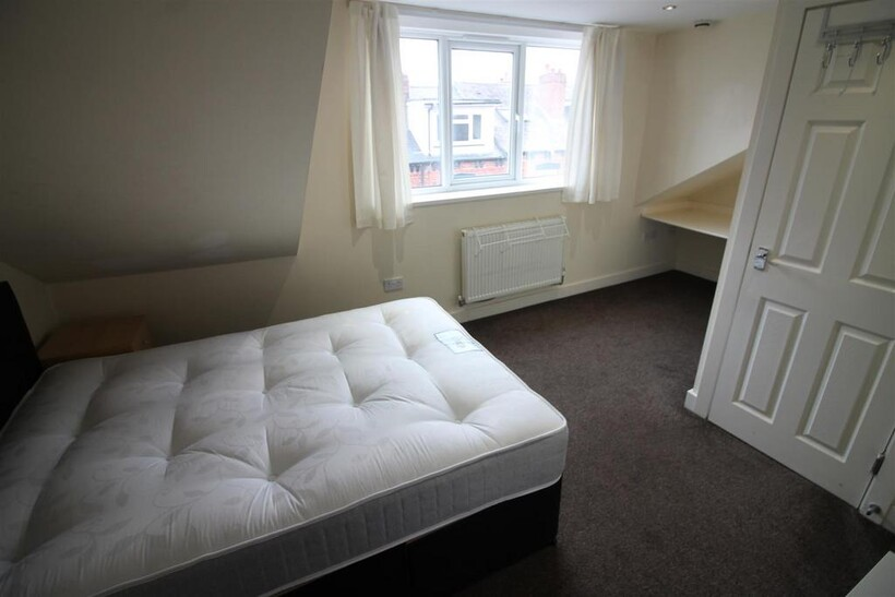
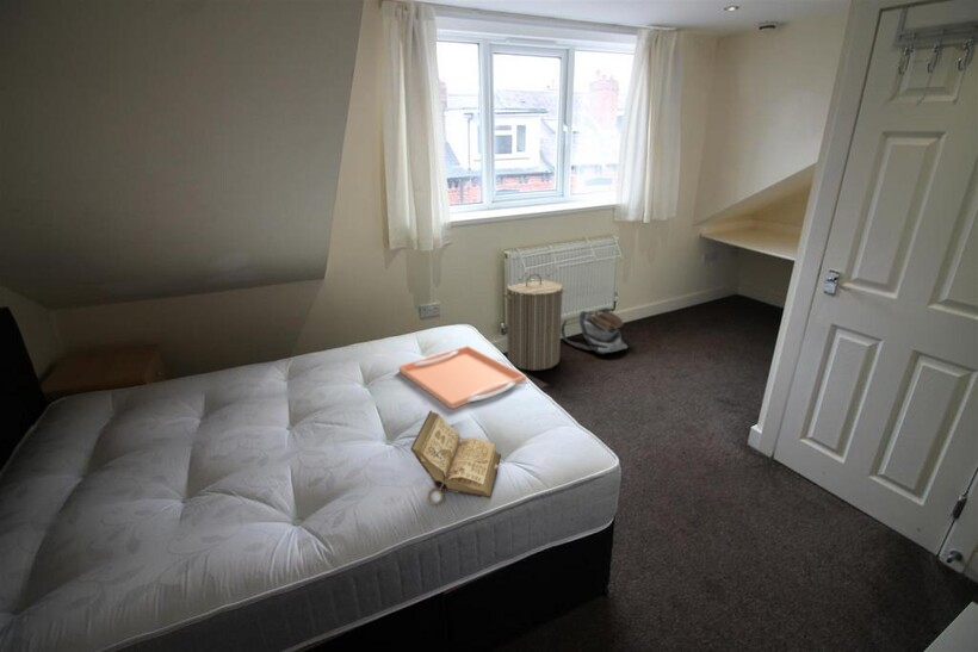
+ book (458, 452)
+ serving tray (460, 373)
+ backpack (599, 328)
+ laundry hamper (533, 317)
